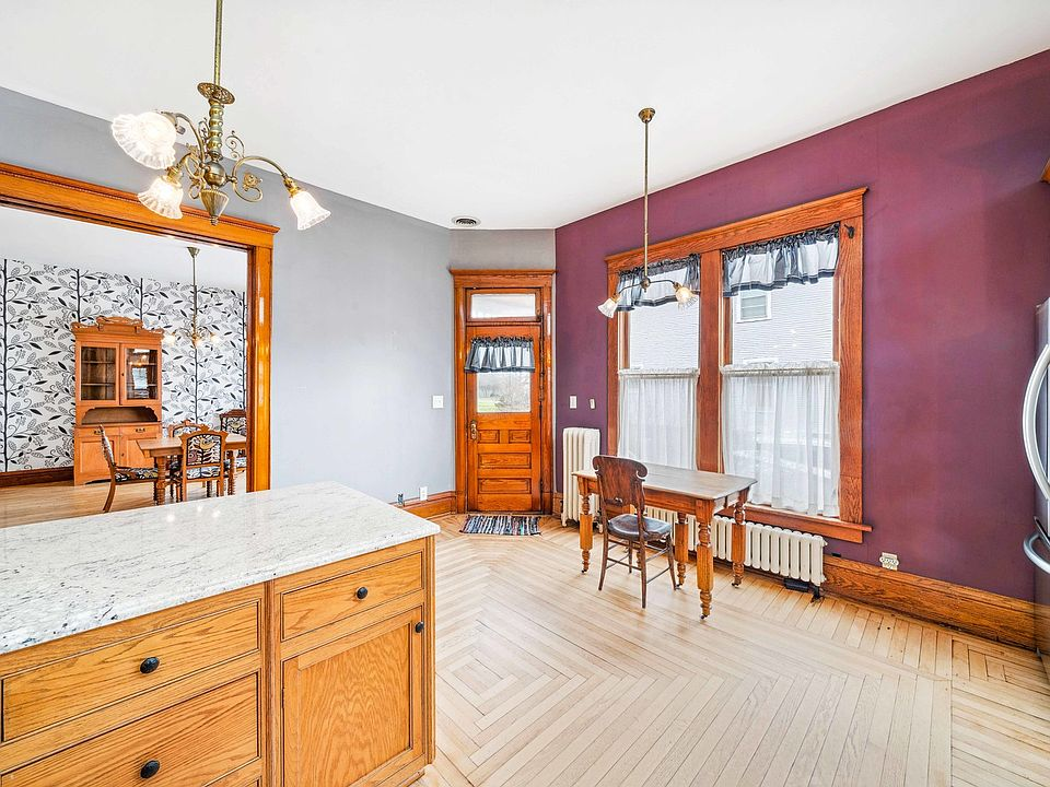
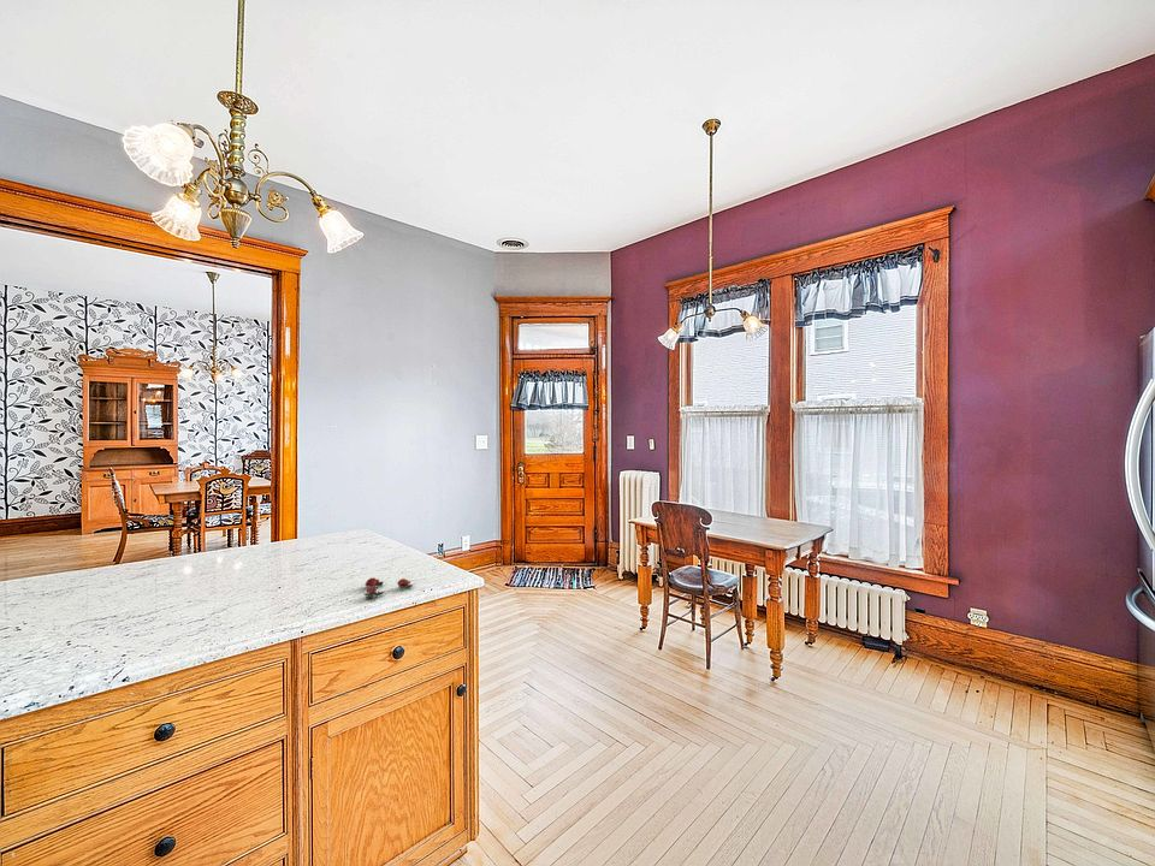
+ flower (381, 583)
